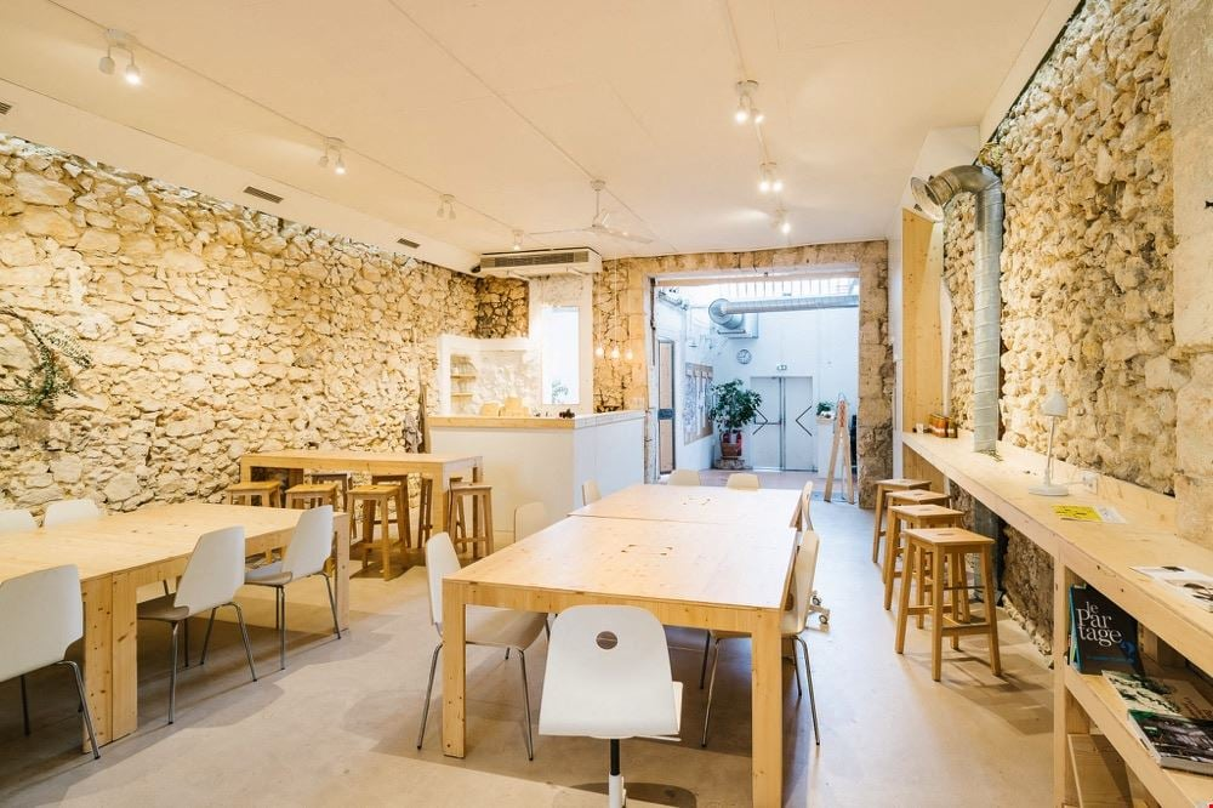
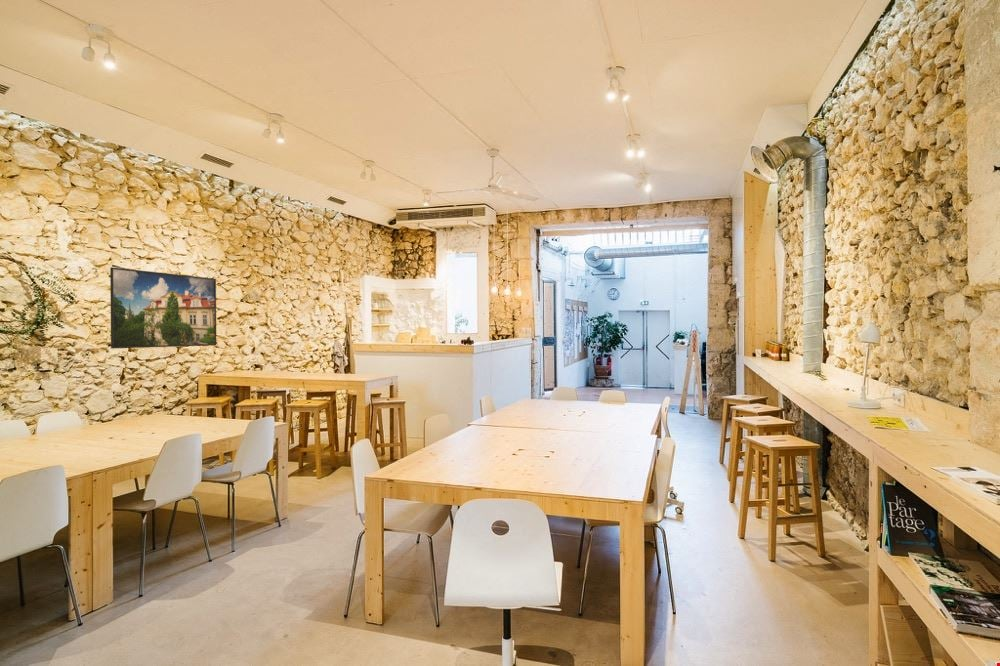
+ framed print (168, 310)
